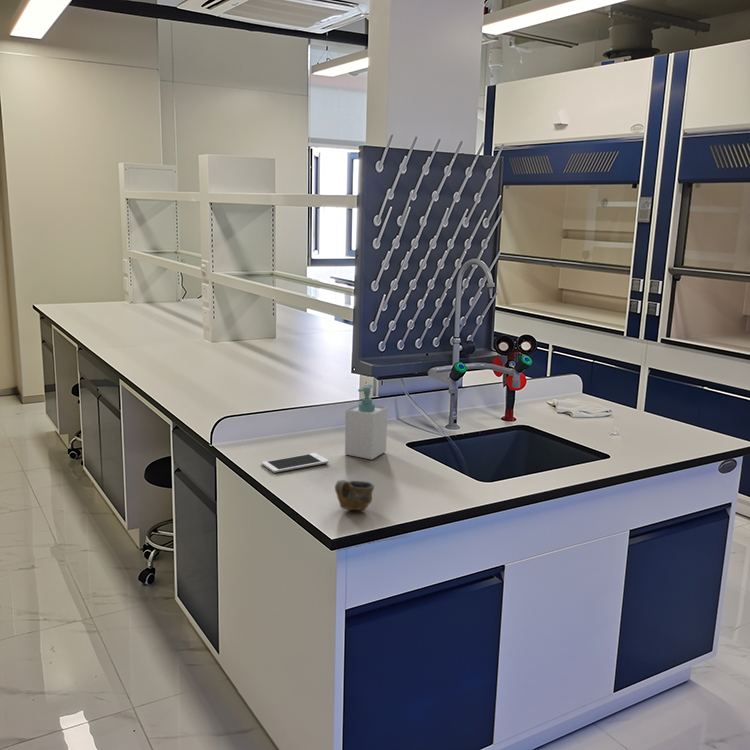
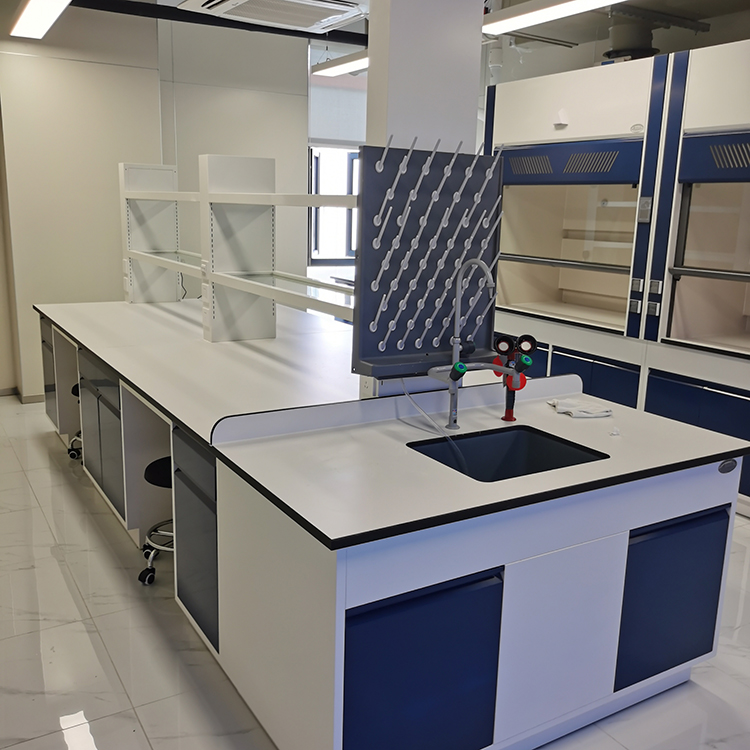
- soap bottle (366, 420)
- cell phone (295, 462)
- cup (351, 492)
